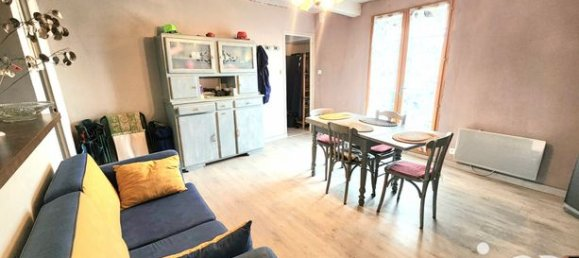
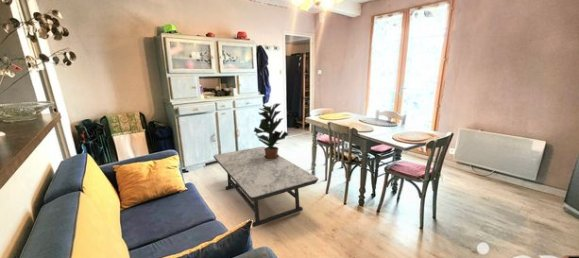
+ potted plant (268, 131)
+ coffee table (259, 182)
